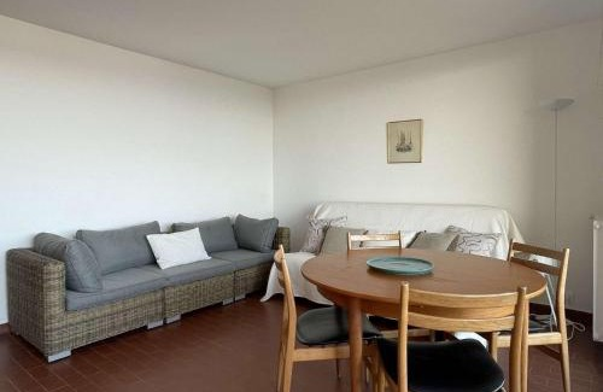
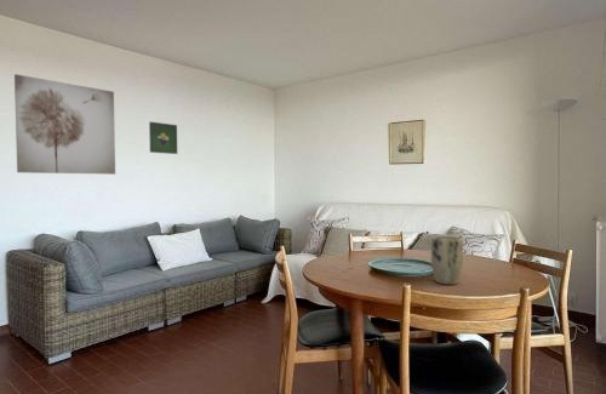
+ wall art (69, 129)
+ plant pot (446, 259)
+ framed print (164, 138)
